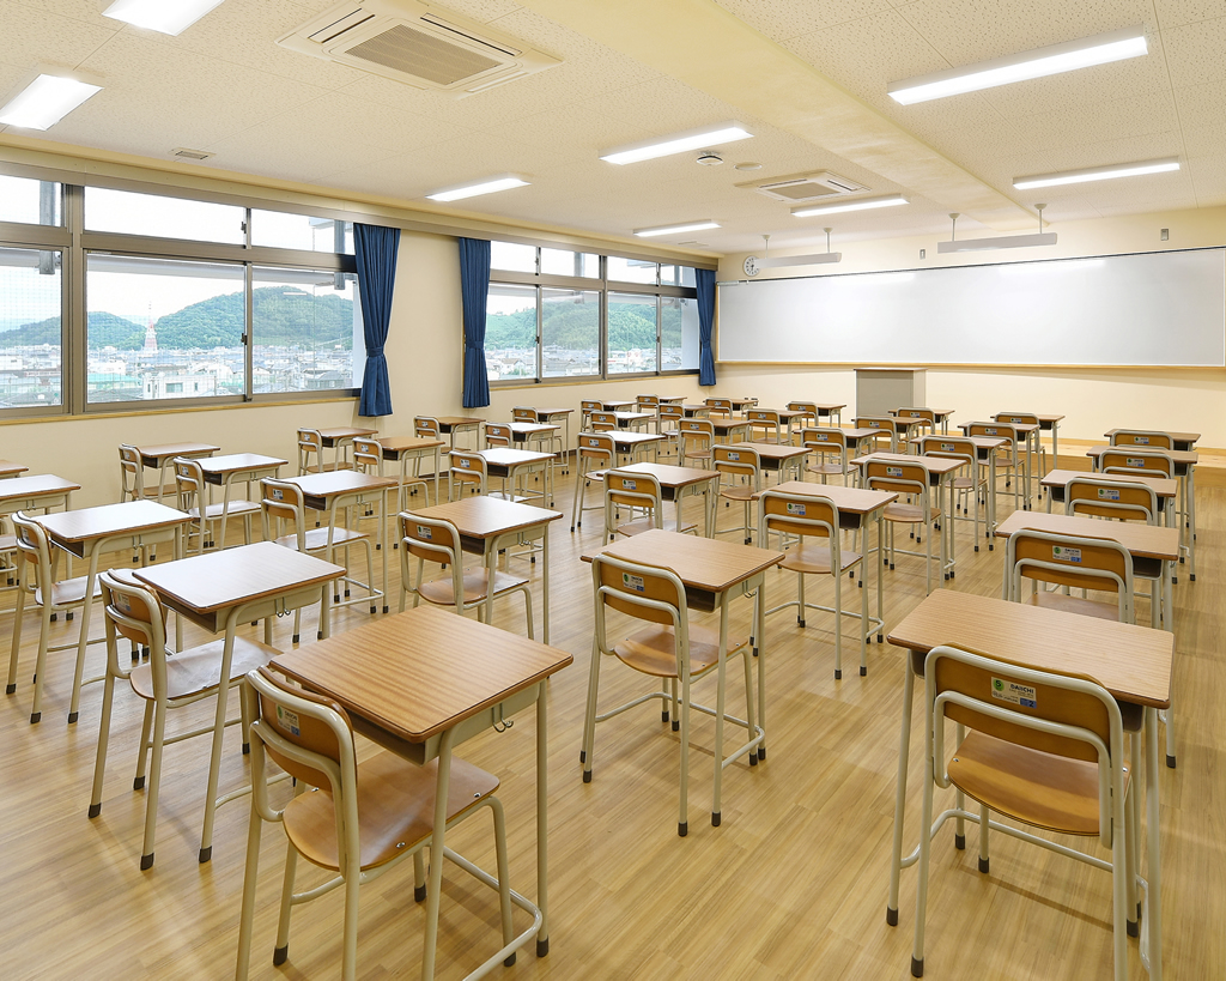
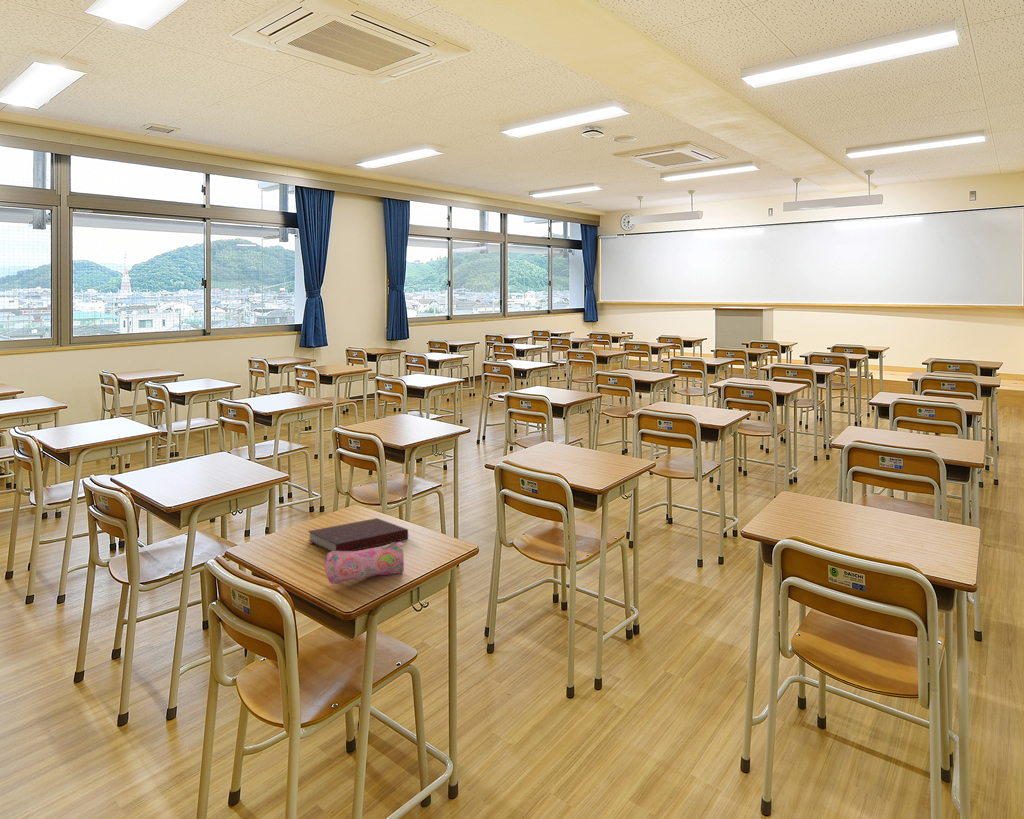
+ notebook (358, 535)
+ pencil case (366, 562)
